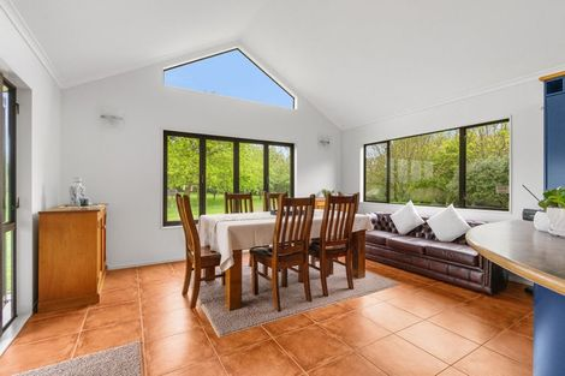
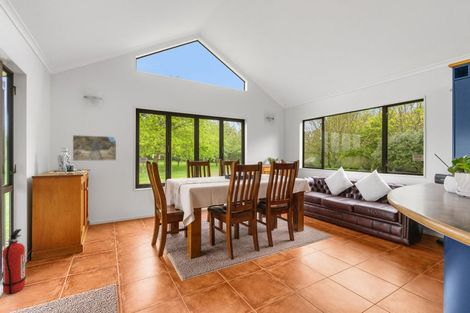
+ fire extinguisher (13, 262)
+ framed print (95, 148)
